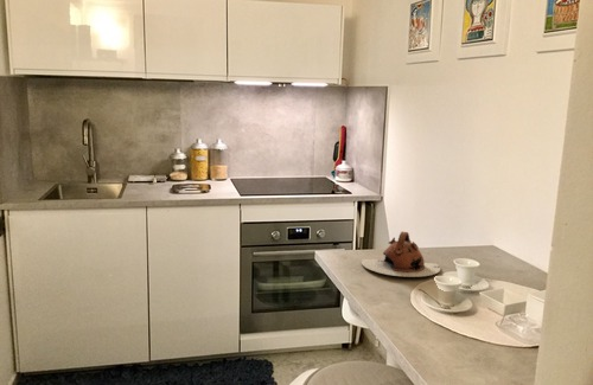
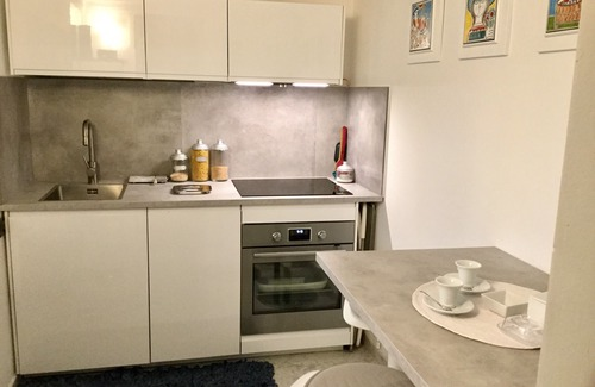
- teapot (401, 248)
